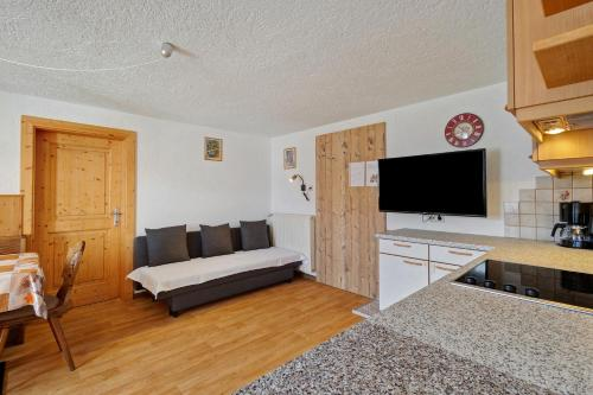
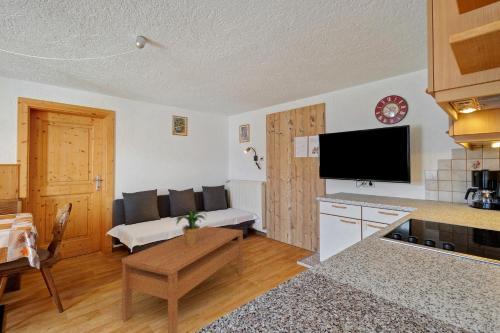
+ coffee table (193, 266)
+ potted plant (191, 227)
